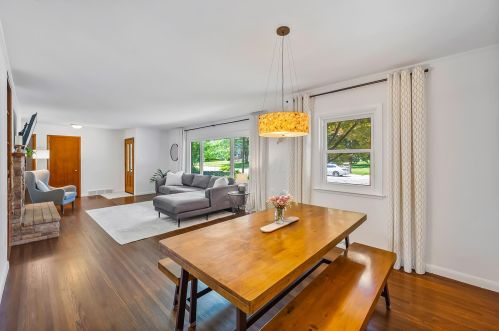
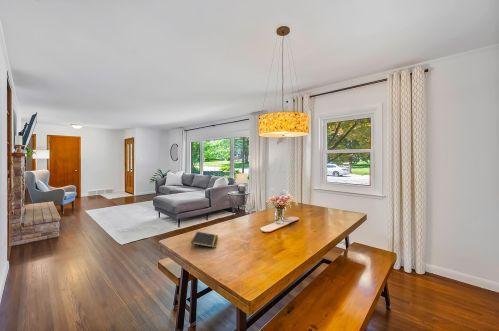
+ notepad (205, 239)
